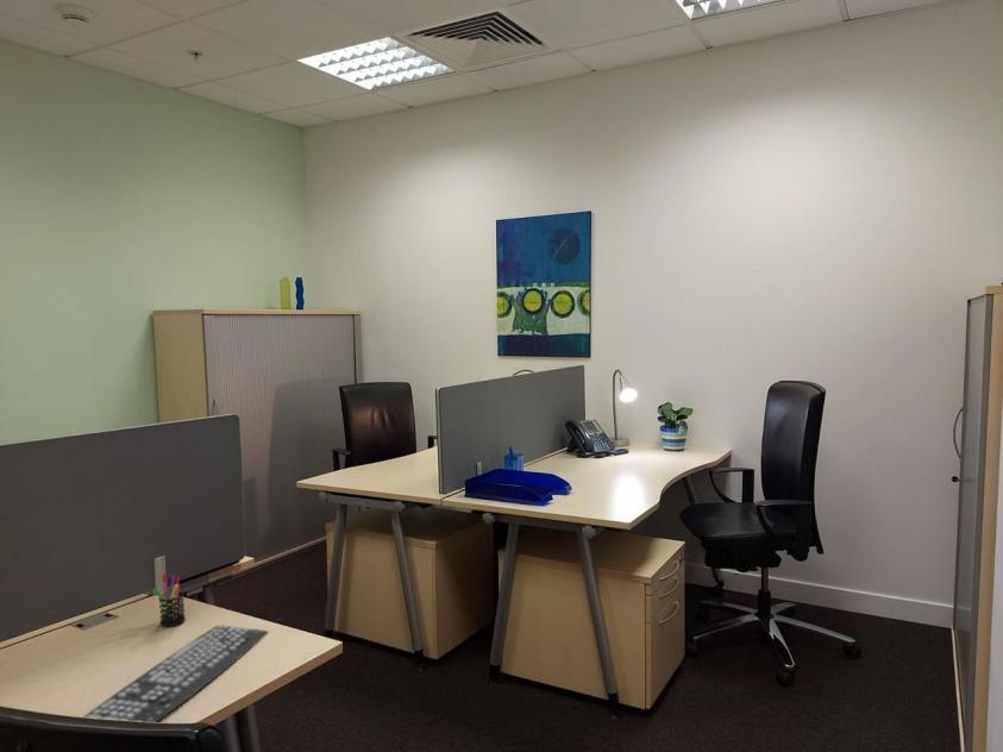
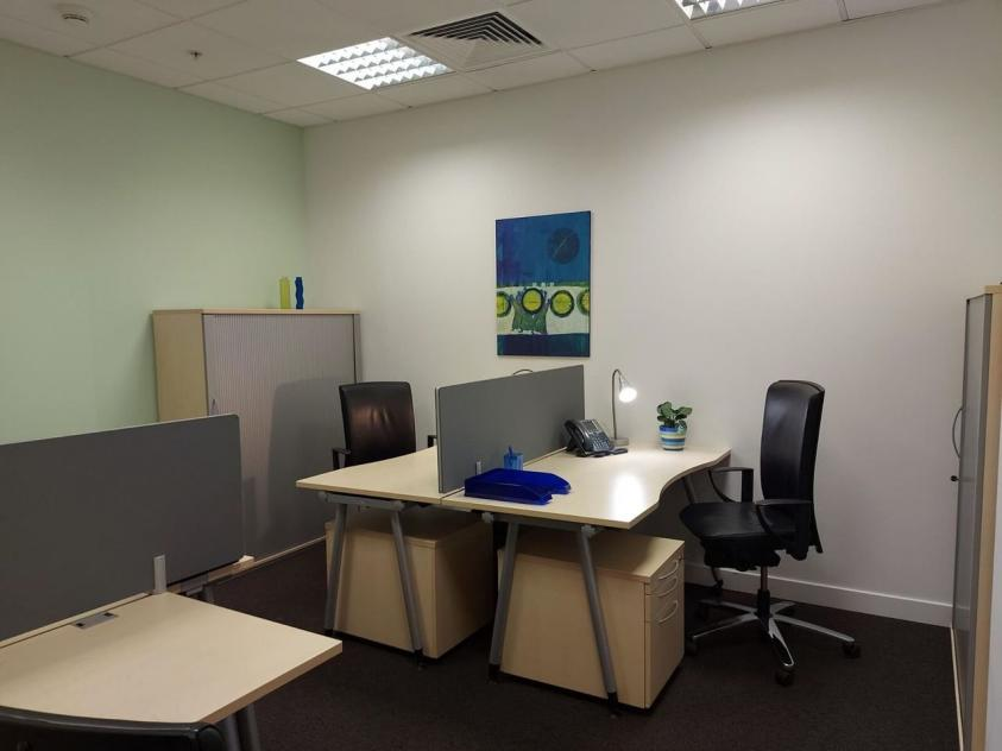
- pen holder (168, 599)
- keyboard (184, 670)
